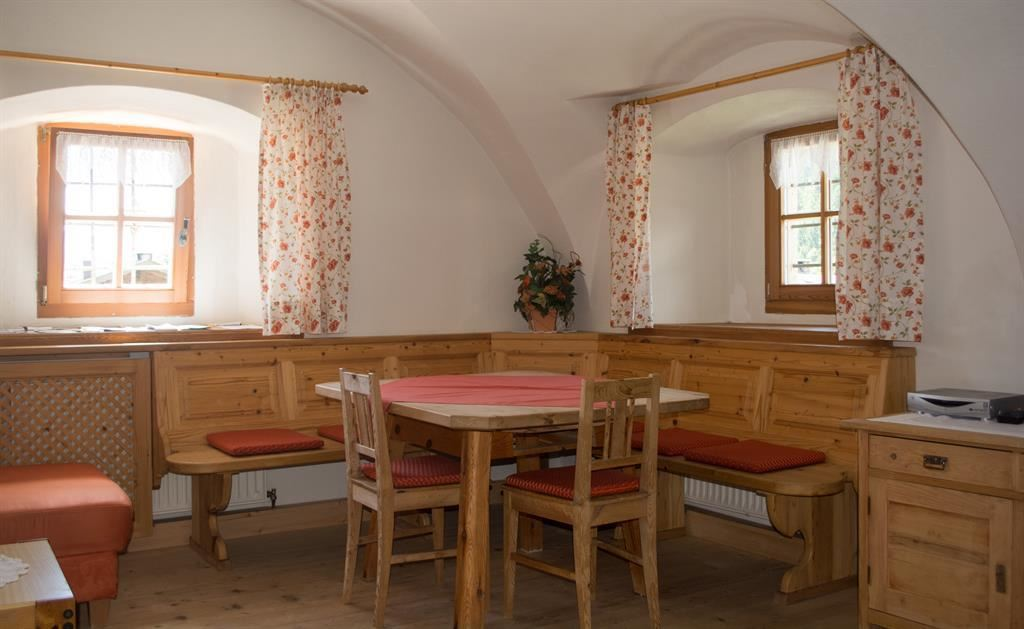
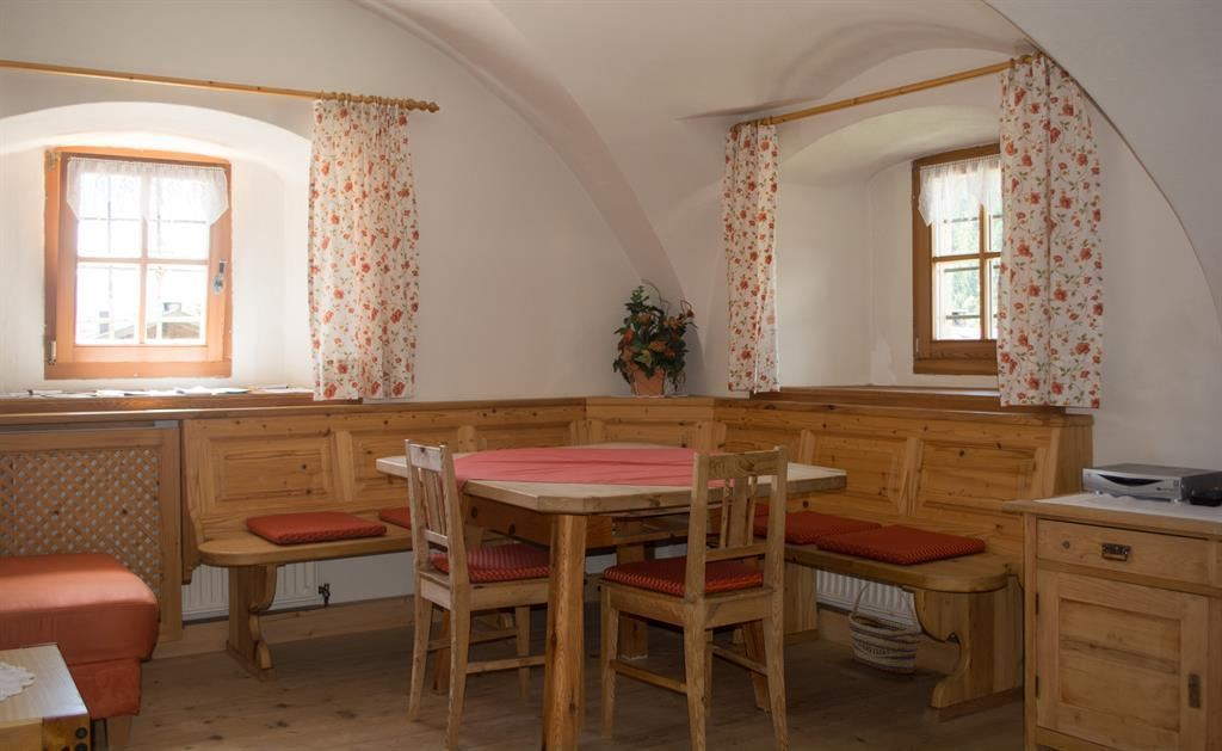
+ basket (884, 622)
